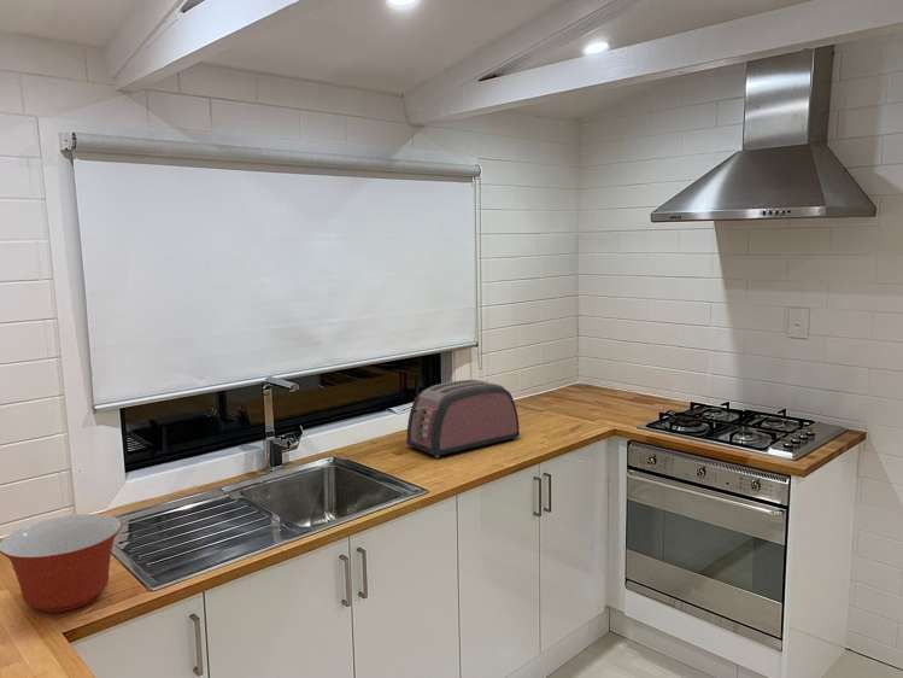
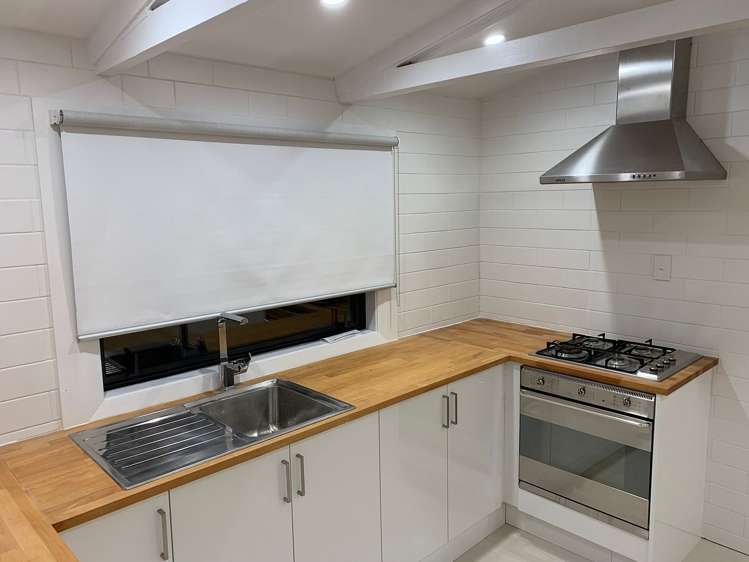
- toaster (461, 414)
- mixing bowl (64, 566)
